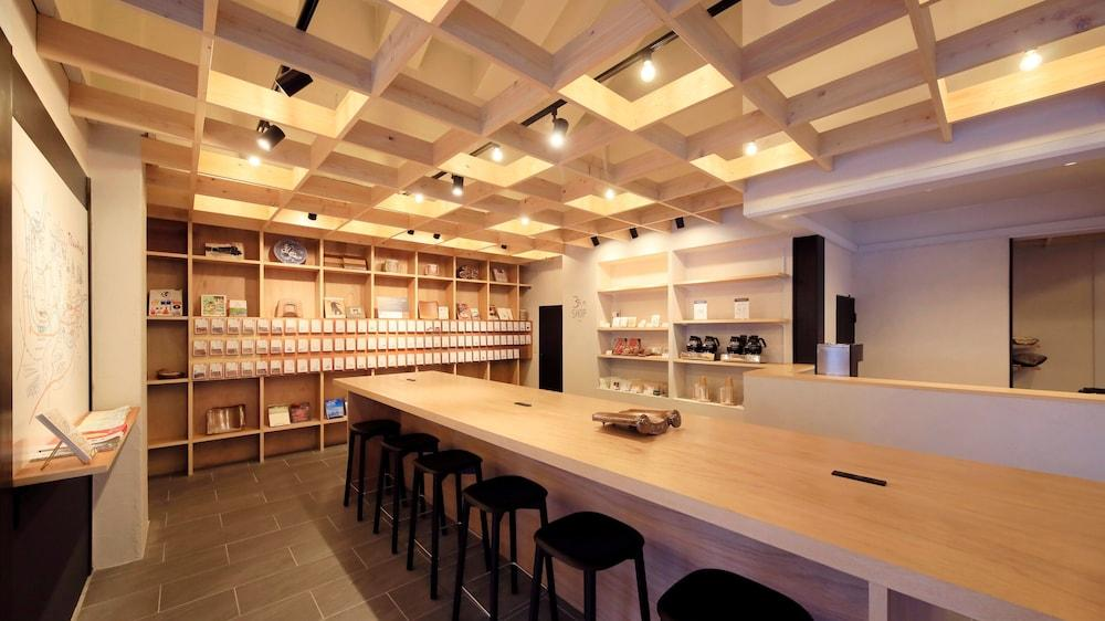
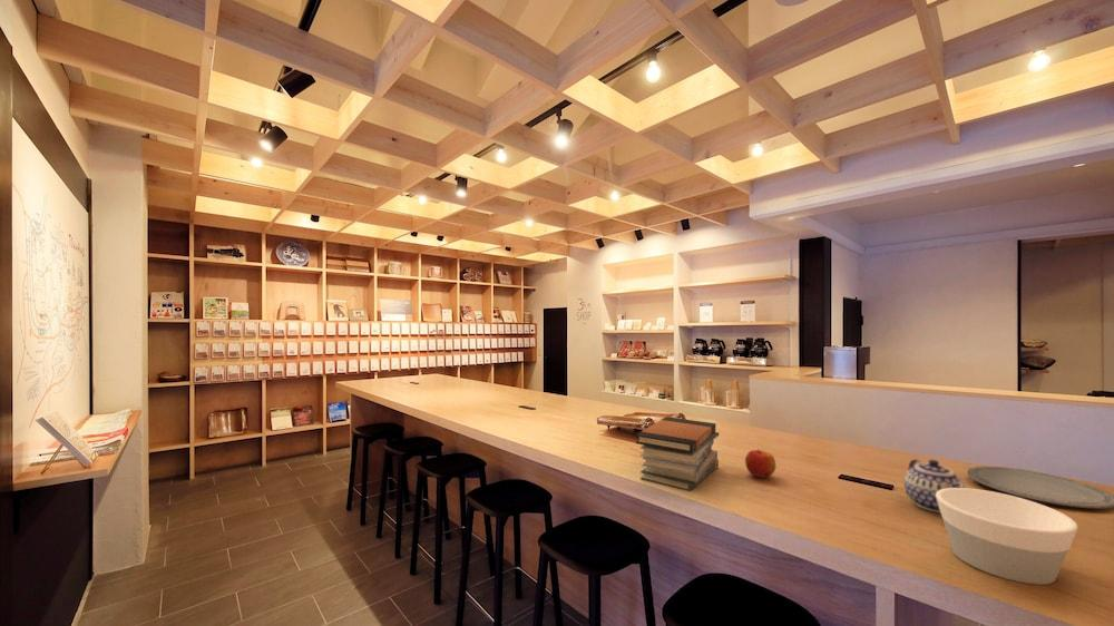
+ book stack (678, 450)
+ bowl (1000, 535)
+ apple (760, 462)
+ plate (1036, 487)
+ teapot (934, 482)
